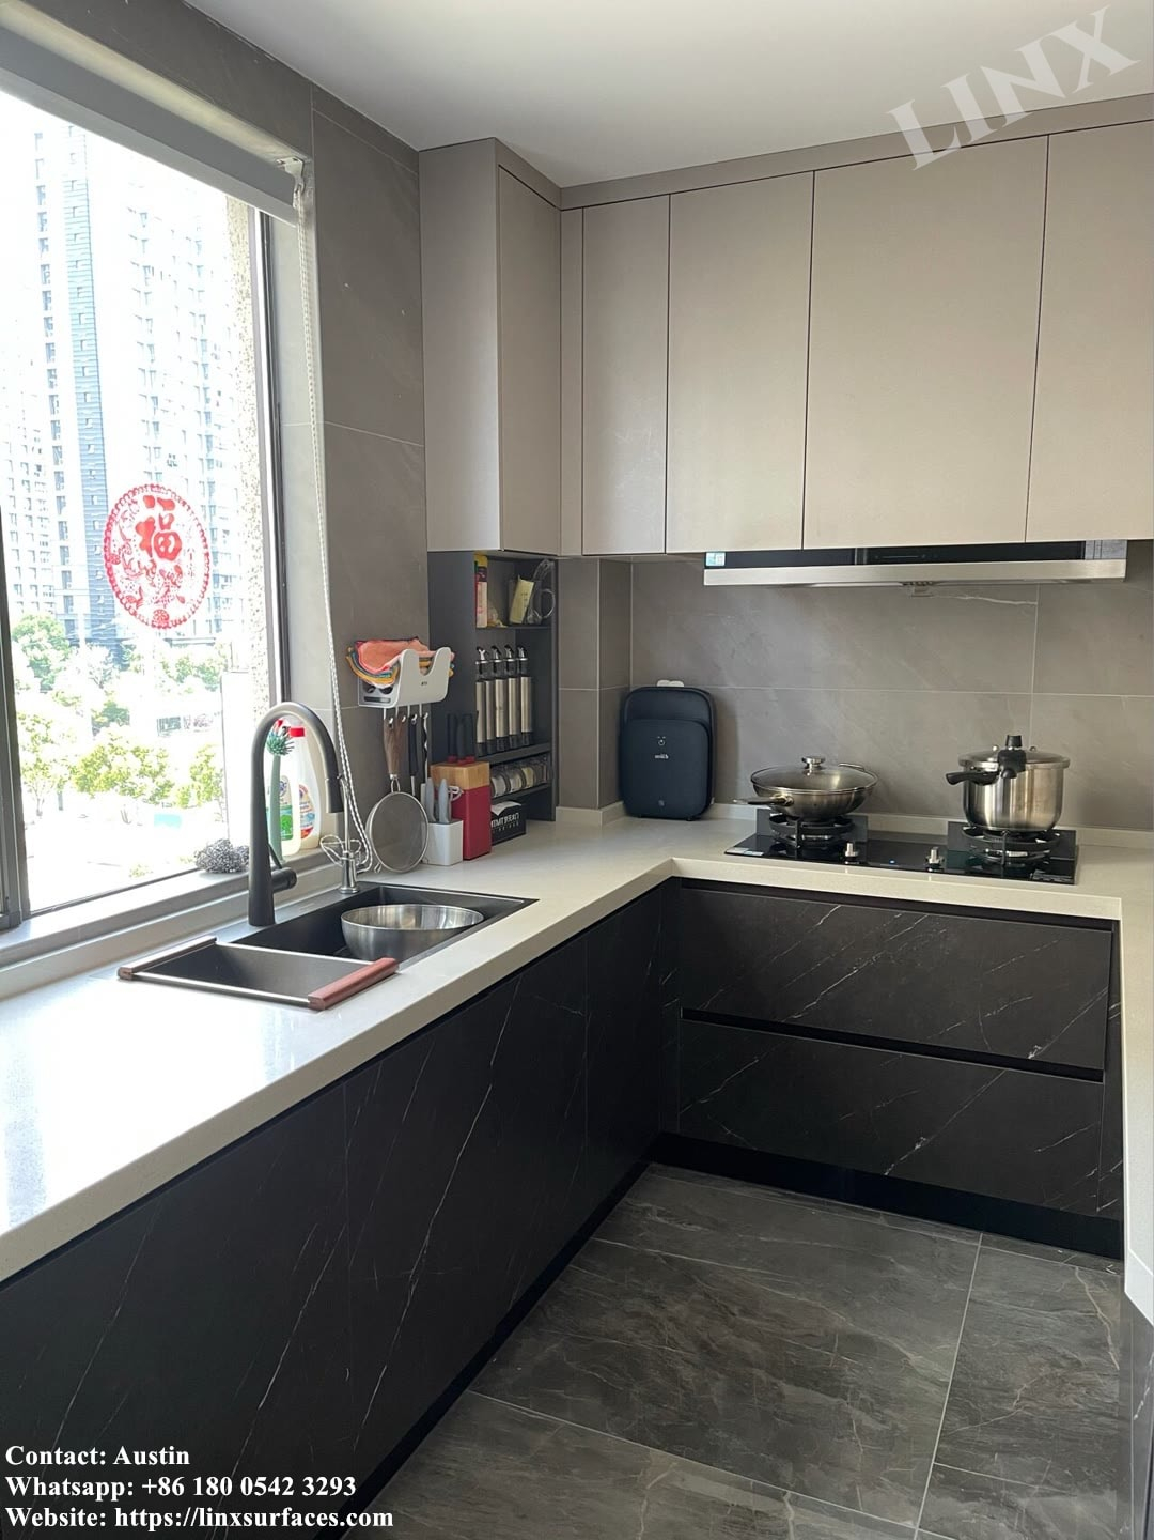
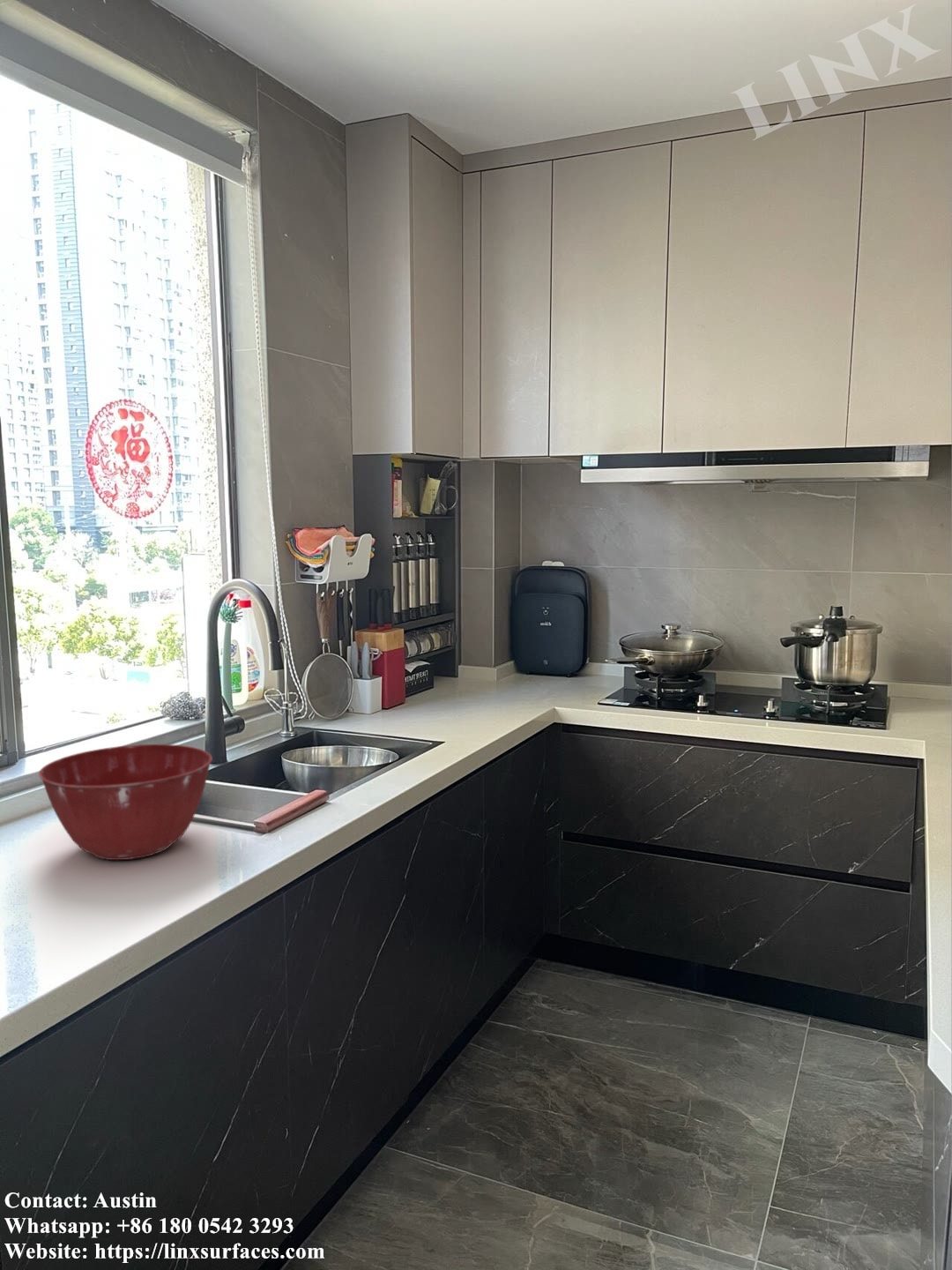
+ mixing bowl (130, 804)
